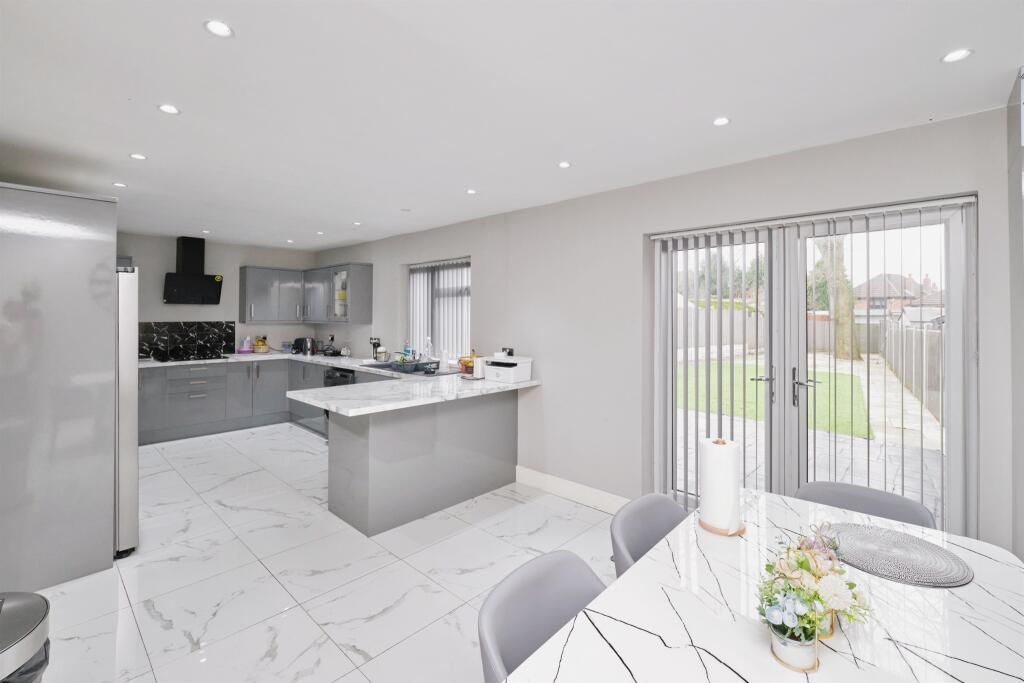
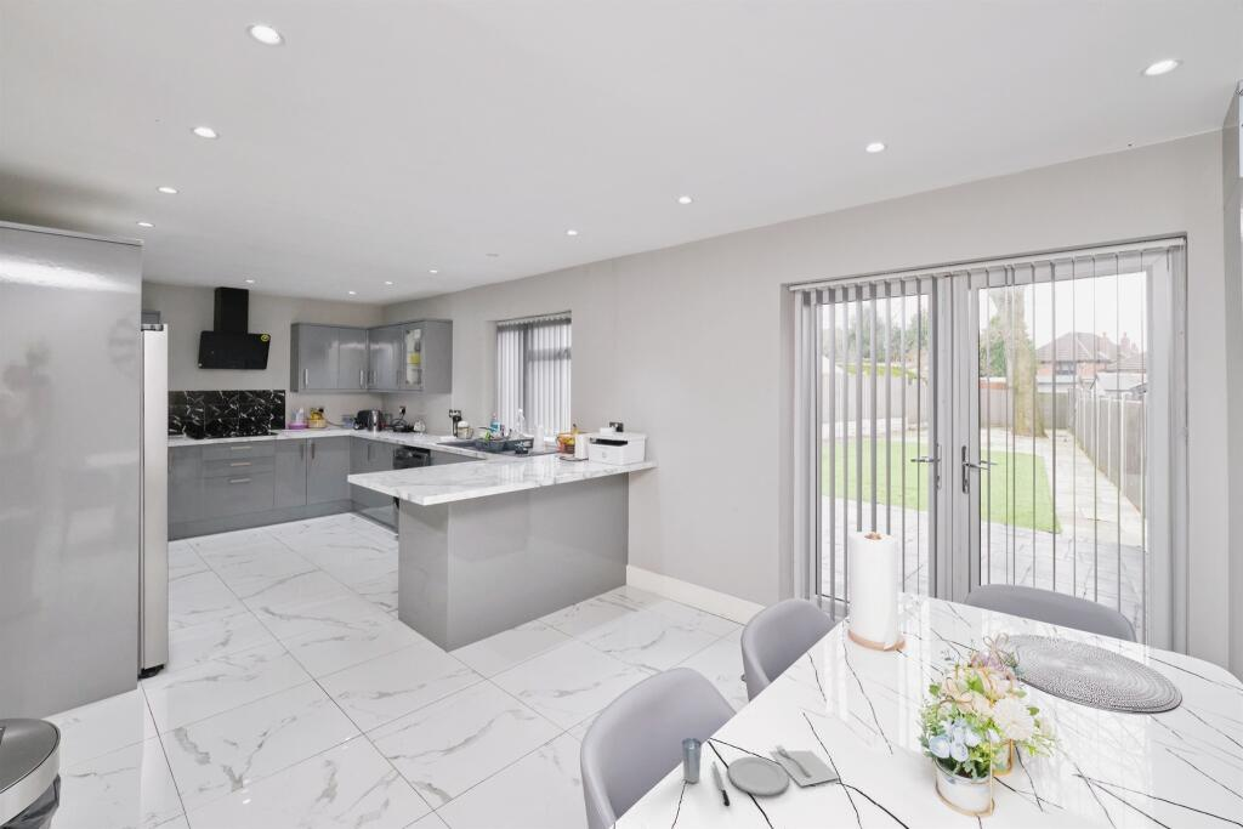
+ placemat (757, 757)
